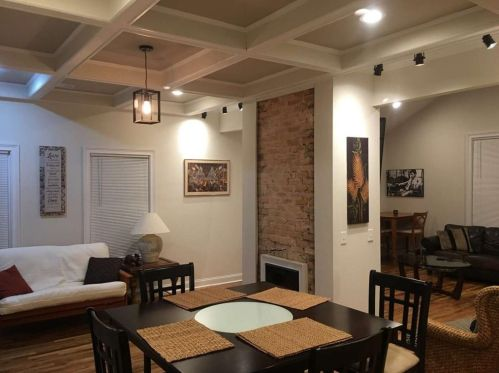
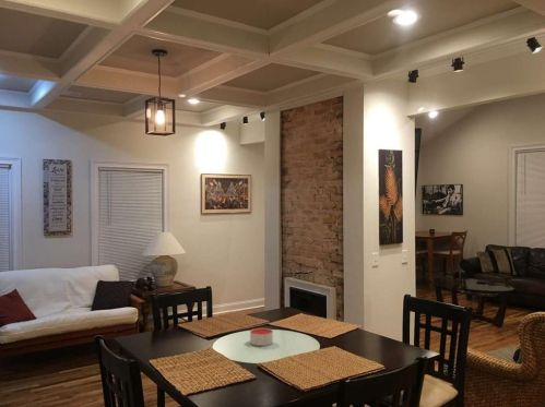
+ candle (261, 336)
